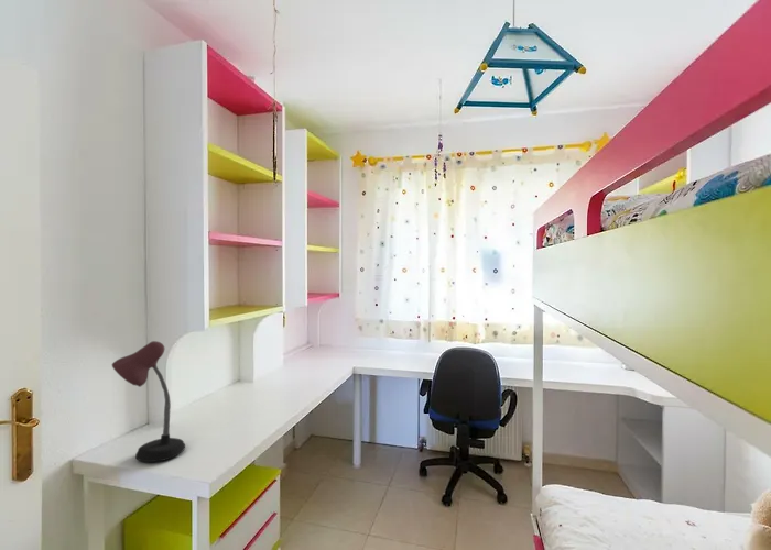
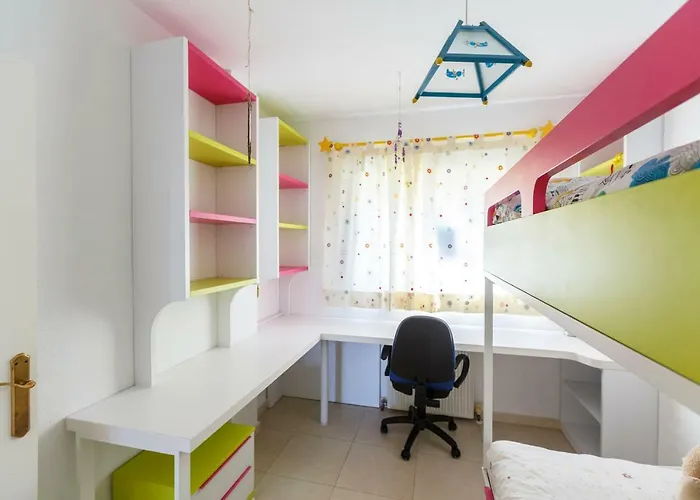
- desk lamp (164, 396)
